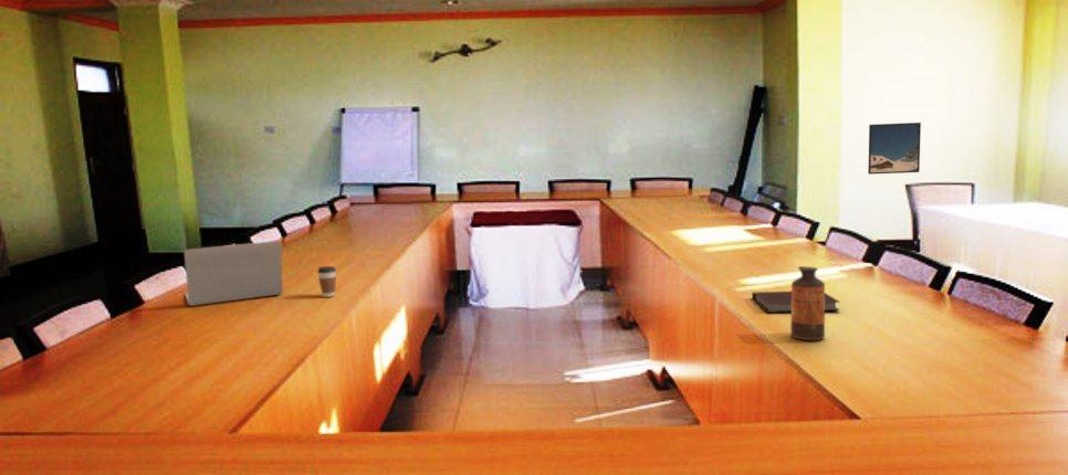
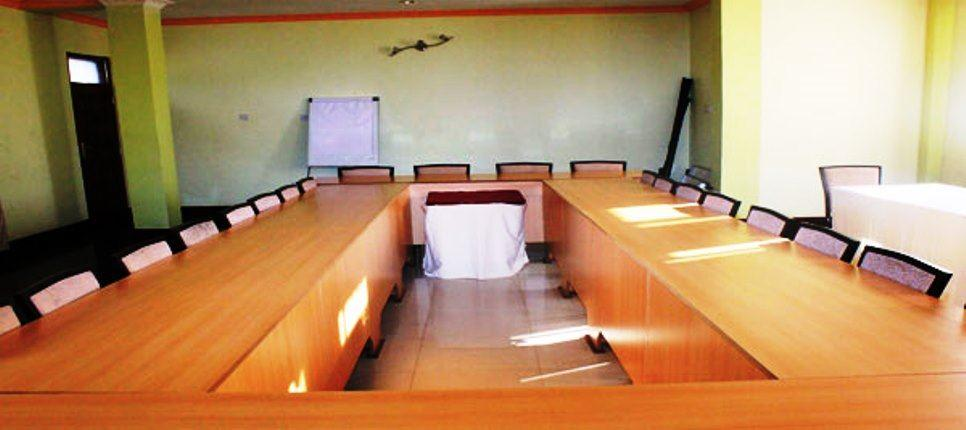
- laptop (231, 268)
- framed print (893, 148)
- notebook (790, 300)
- coffee cup (327, 282)
- bottle (807, 302)
